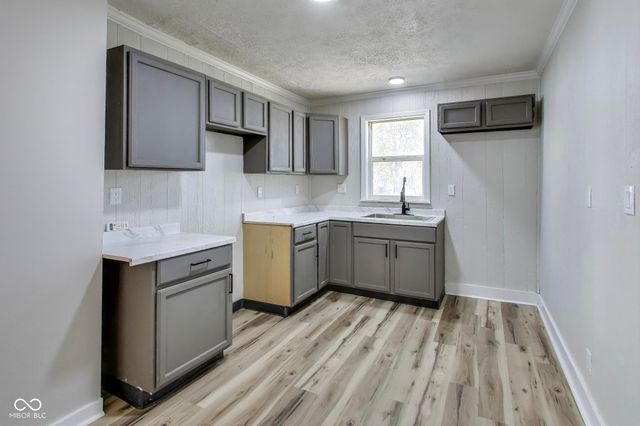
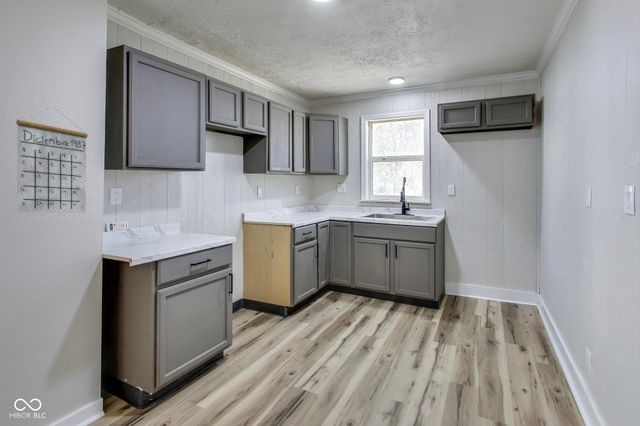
+ calendar (54, 159)
